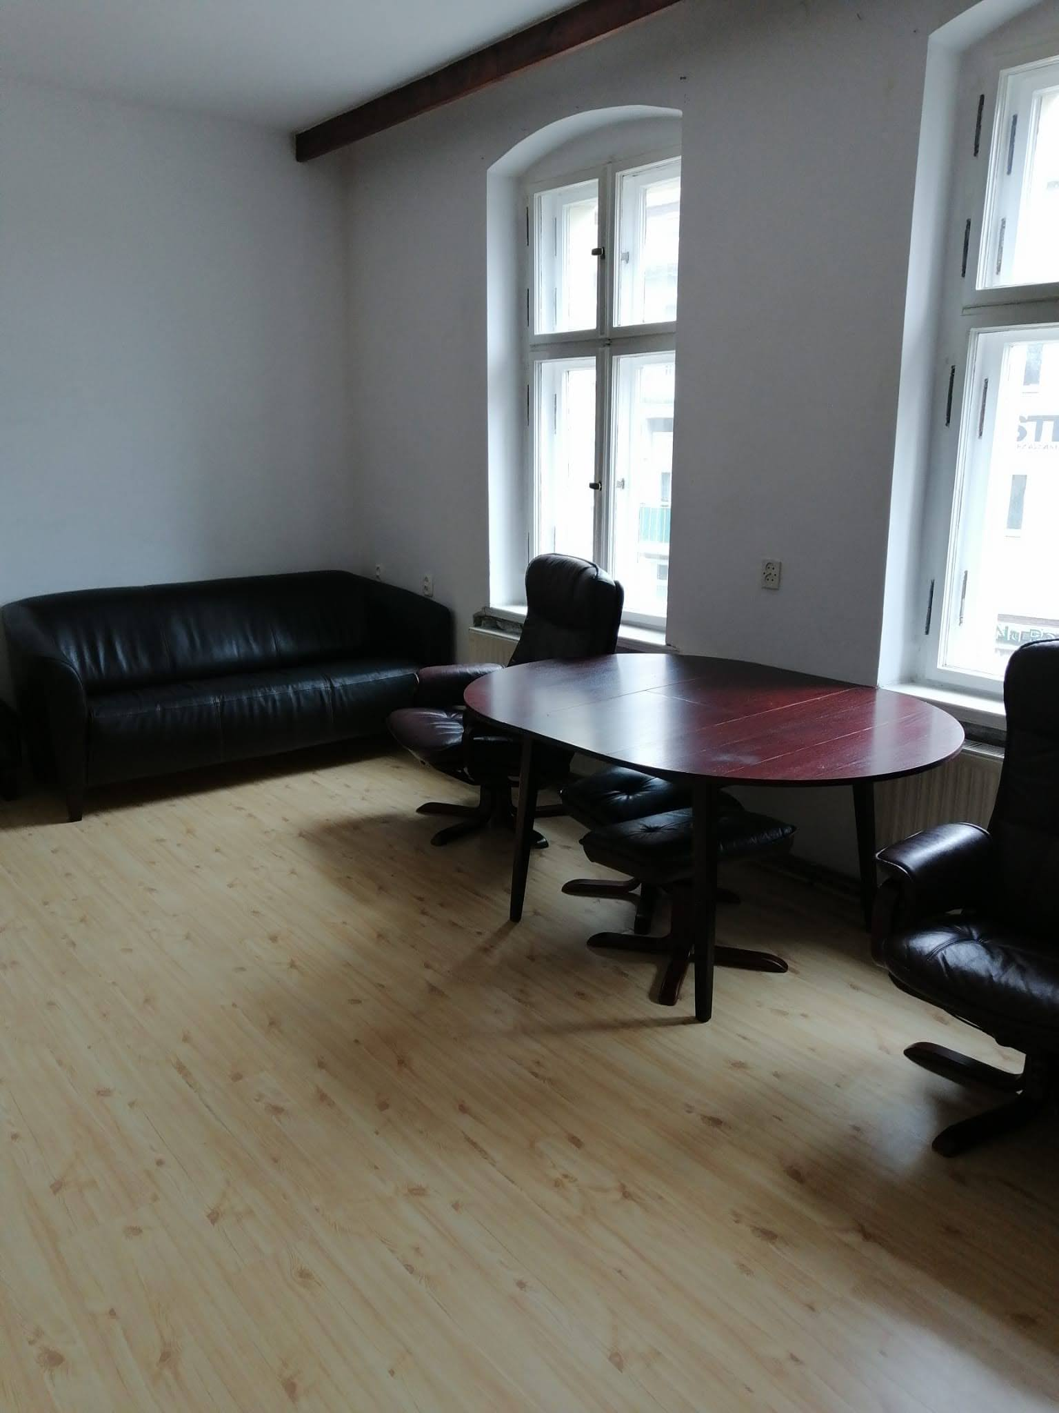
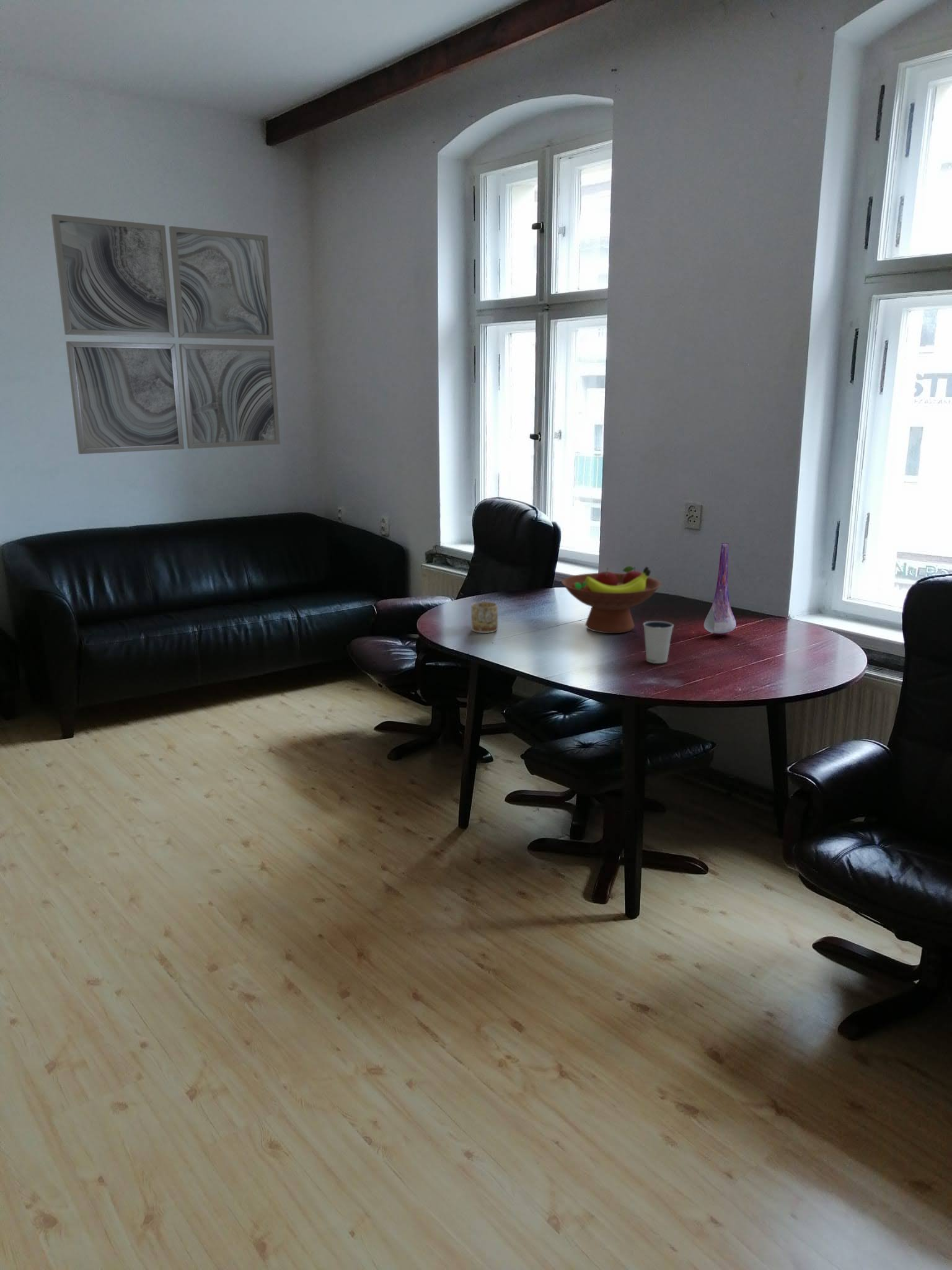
+ wall art (175, 344)
+ dixie cup (657, 642)
+ mug (482, 616)
+ vase (726, 588)
+ fruit bowl (610, 596)
